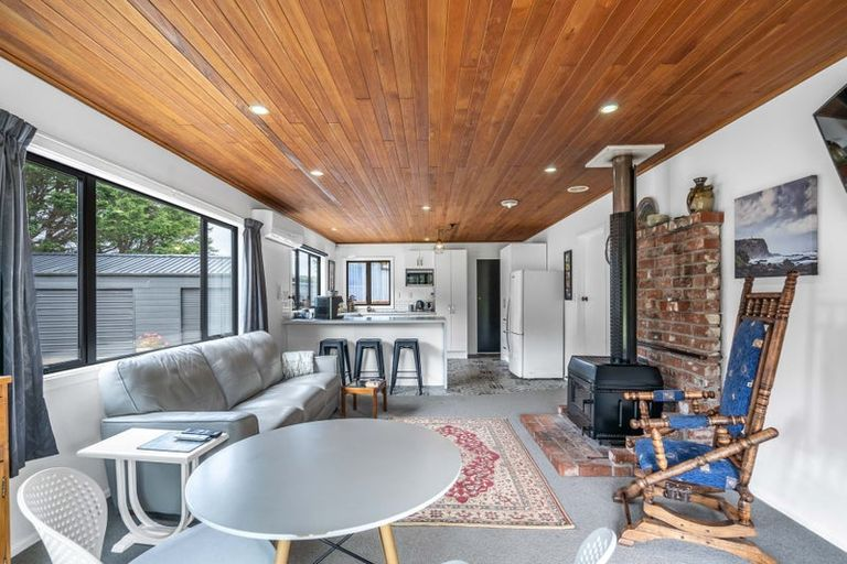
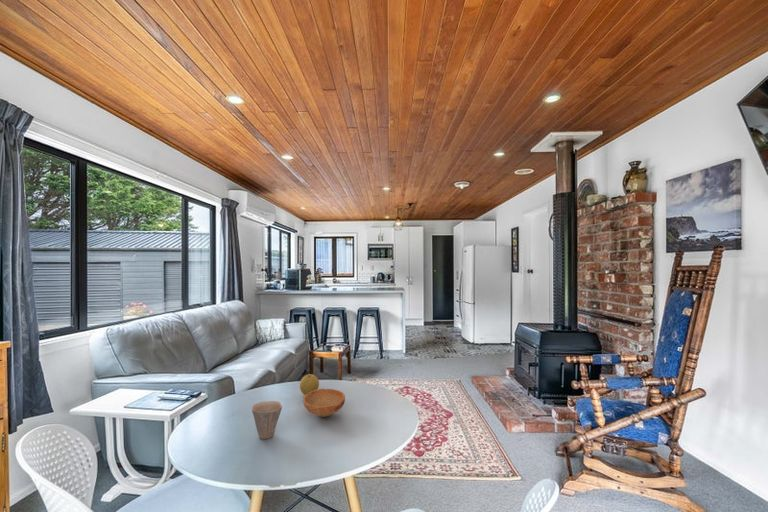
+ fruit (309, 385)
+ cup (267, 420)
+ bowl (324, 405)
